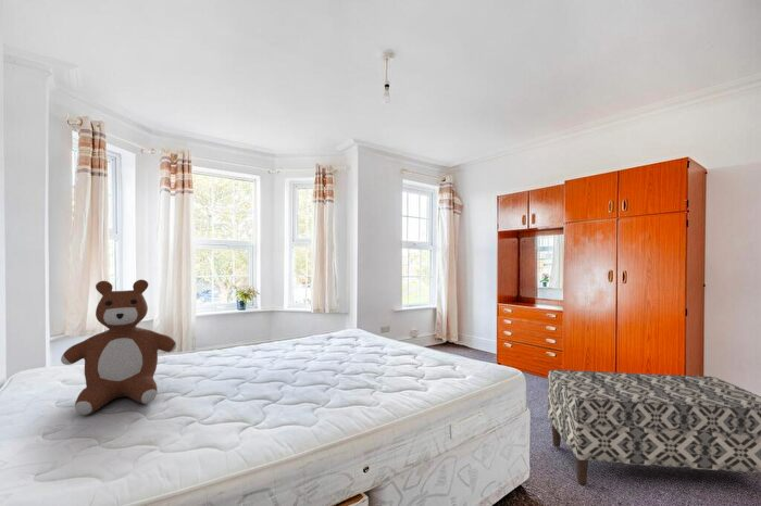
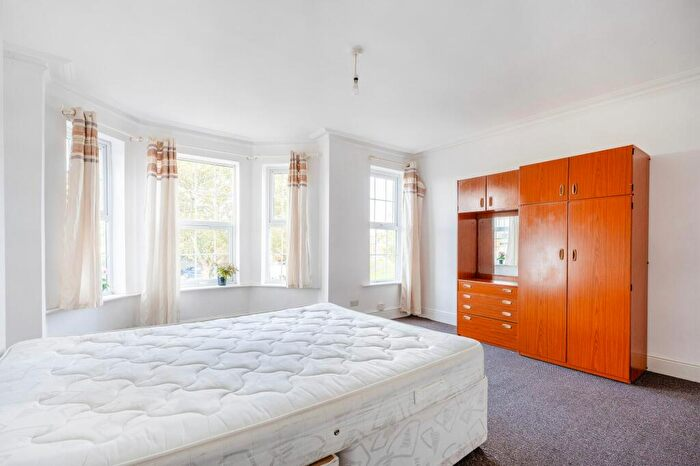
- teddy bear (121, 339)
- bench (651, 427)
